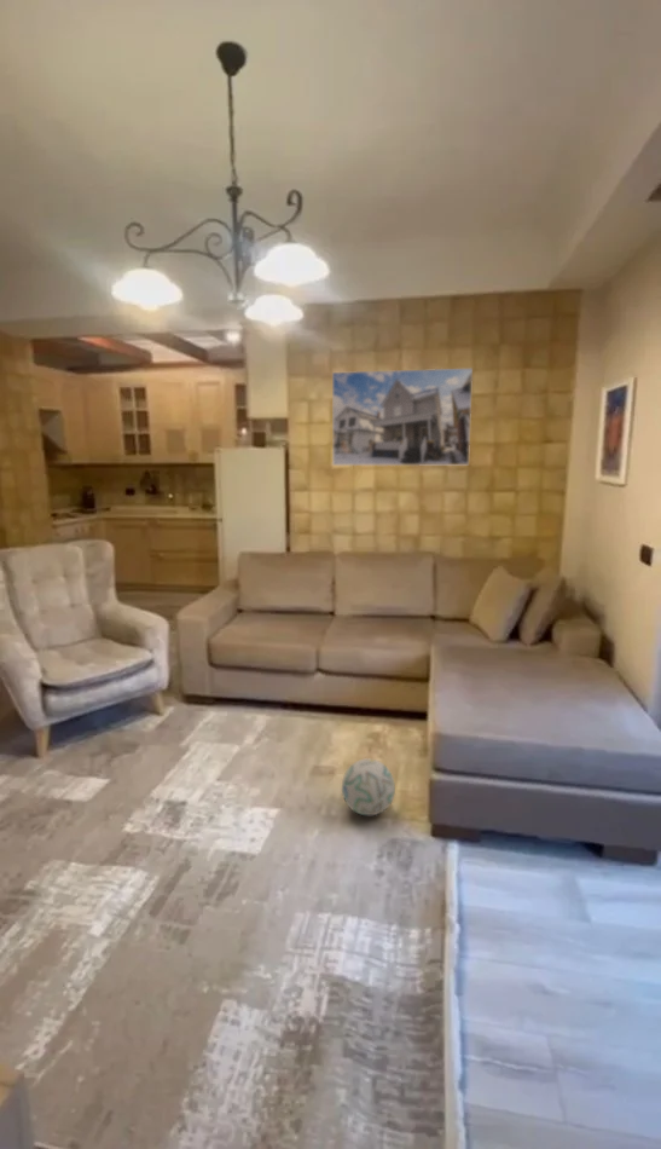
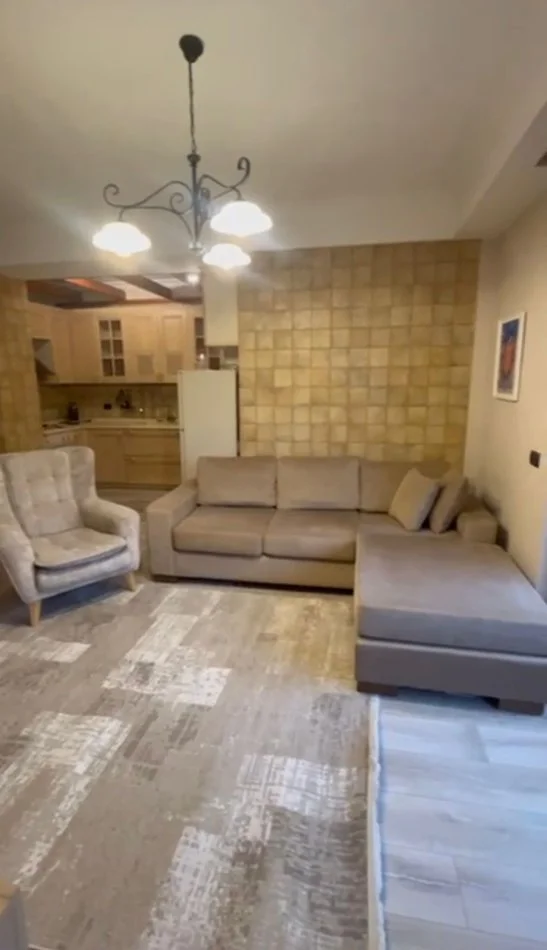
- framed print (400, 418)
- ball (367, 786)
